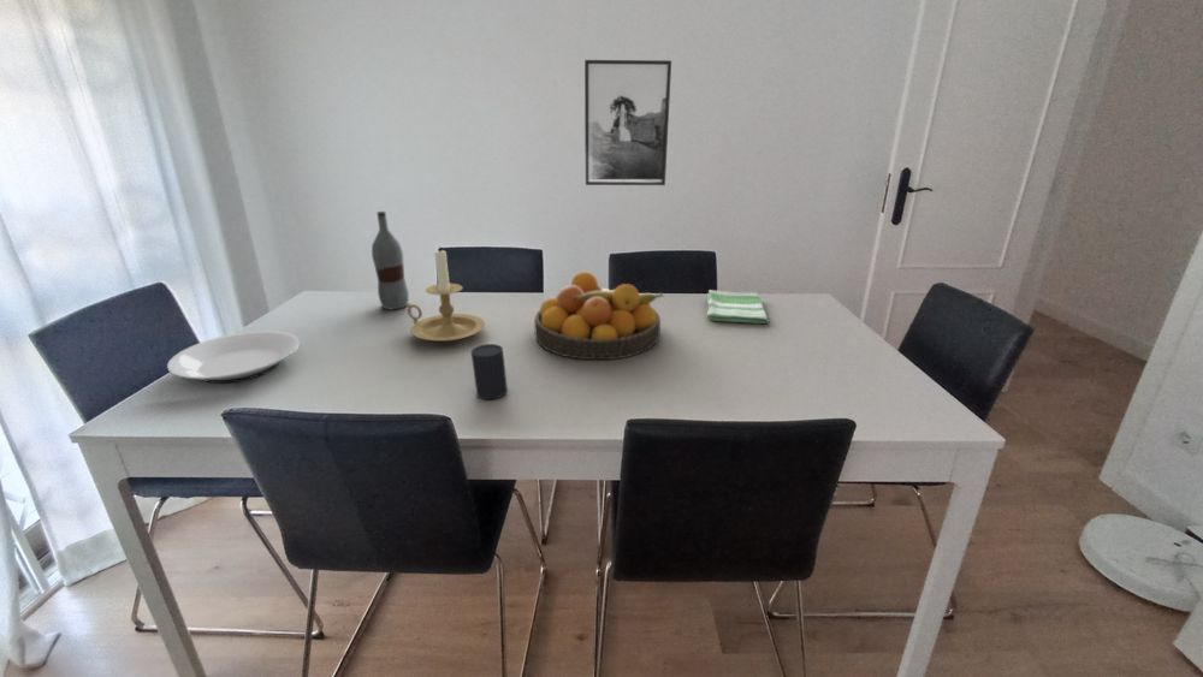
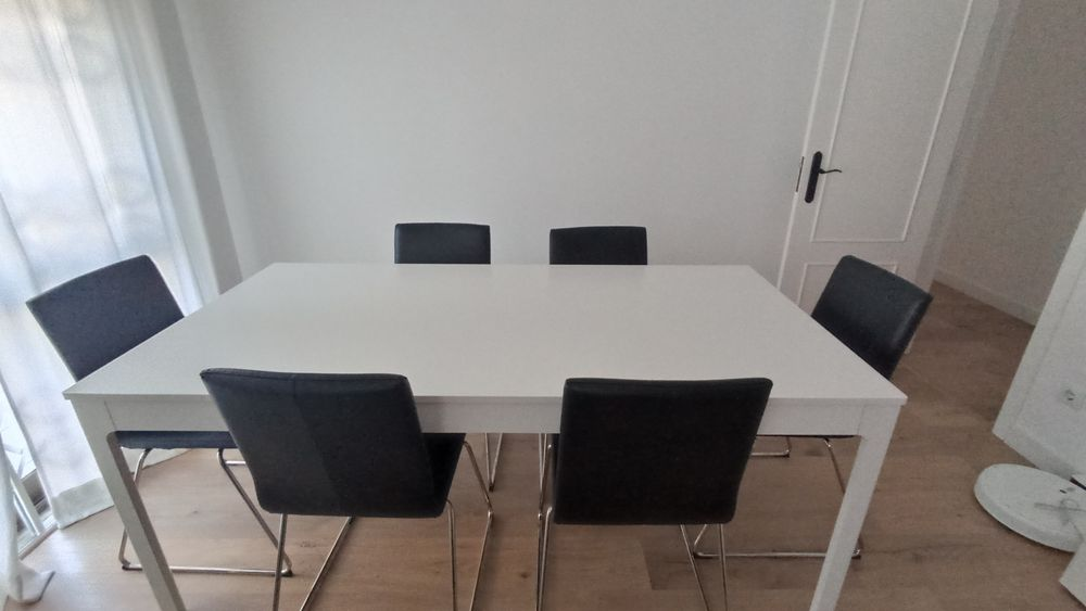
- plate (238, 360)
- cup (488, 370)
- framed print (626, 125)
- candle holder (444, 292)
- fruit bowl (597, 308)
- bottle (387, 260)
- dish towel (735, 305)
